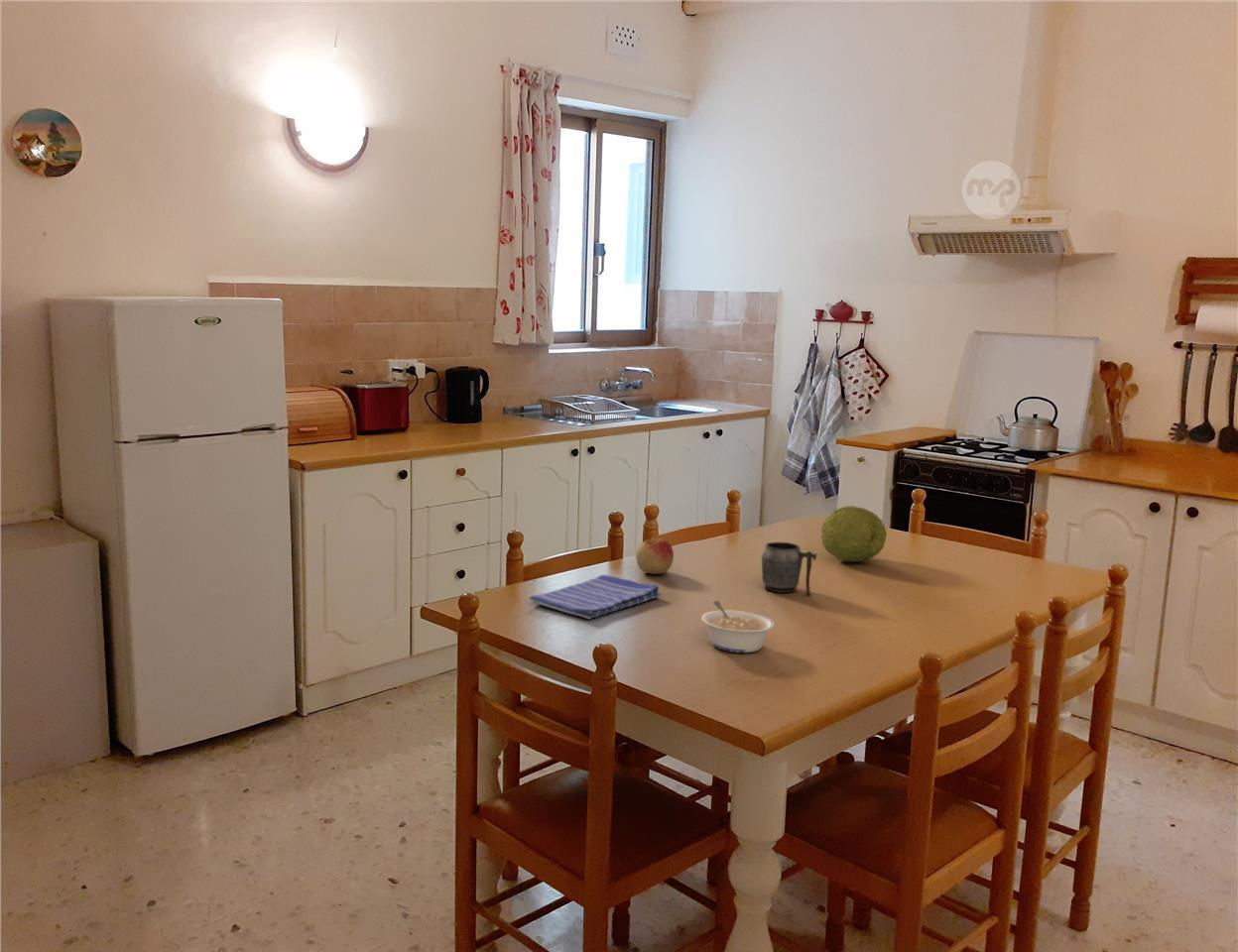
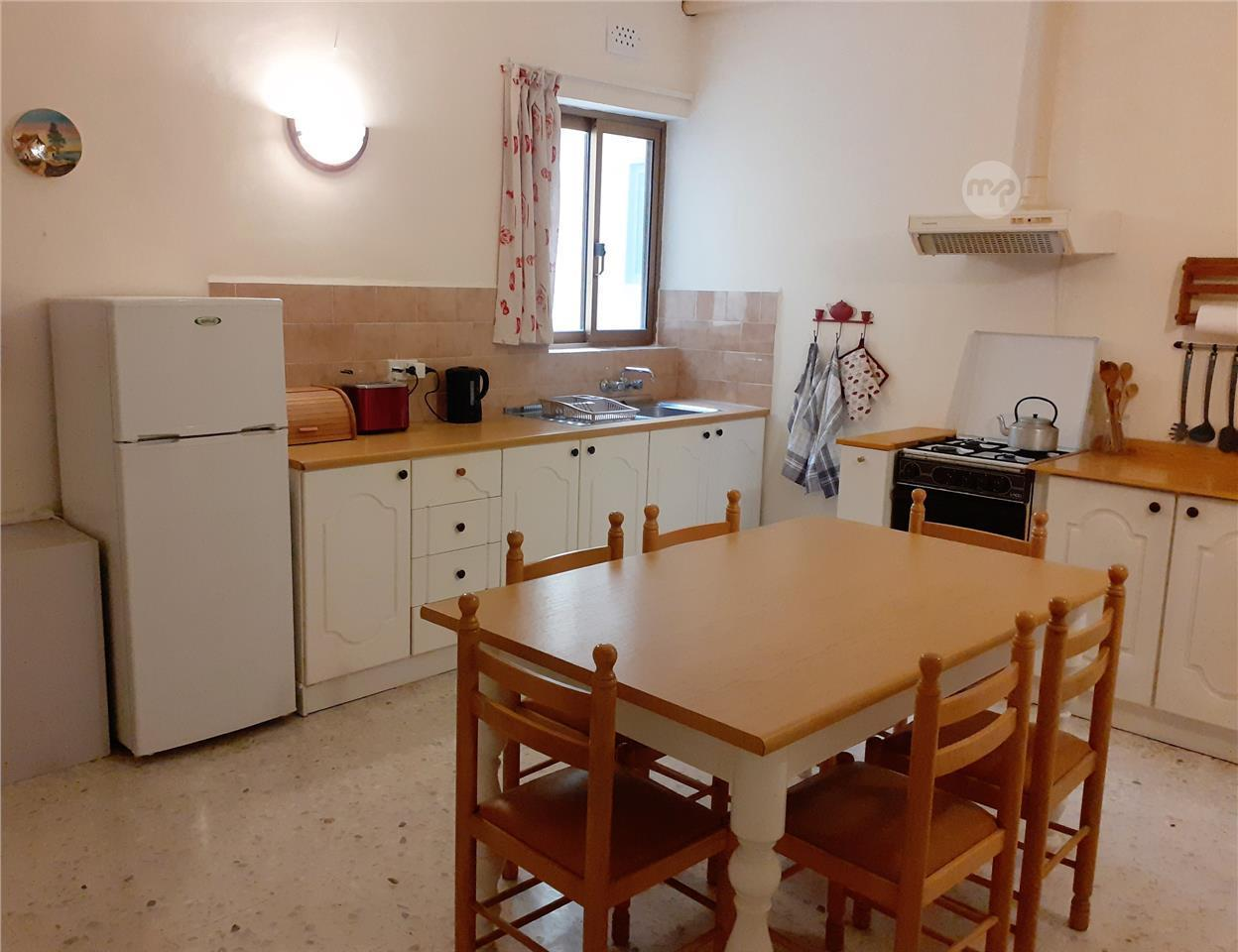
- apple (655, 555)
- fruit (853, 533)
- legume (734, 629)
- mug (789, 568)
- dish towel (596, 593)
